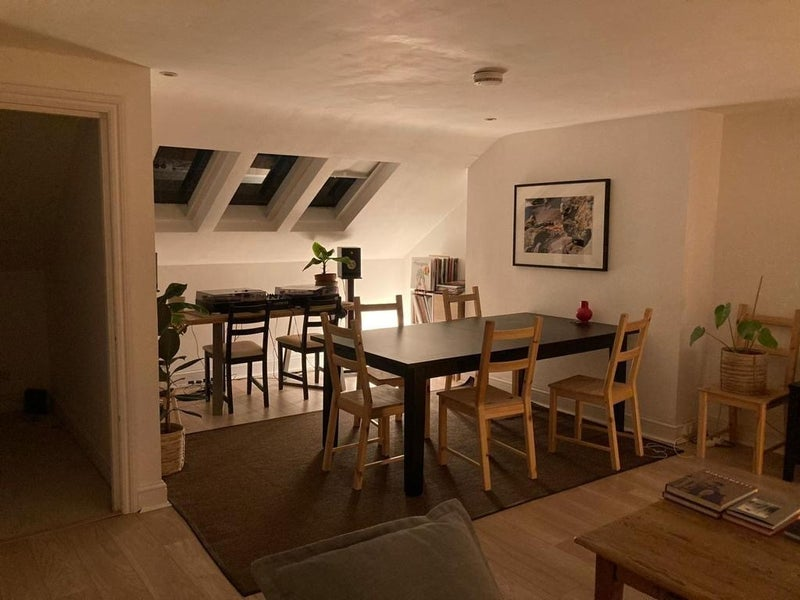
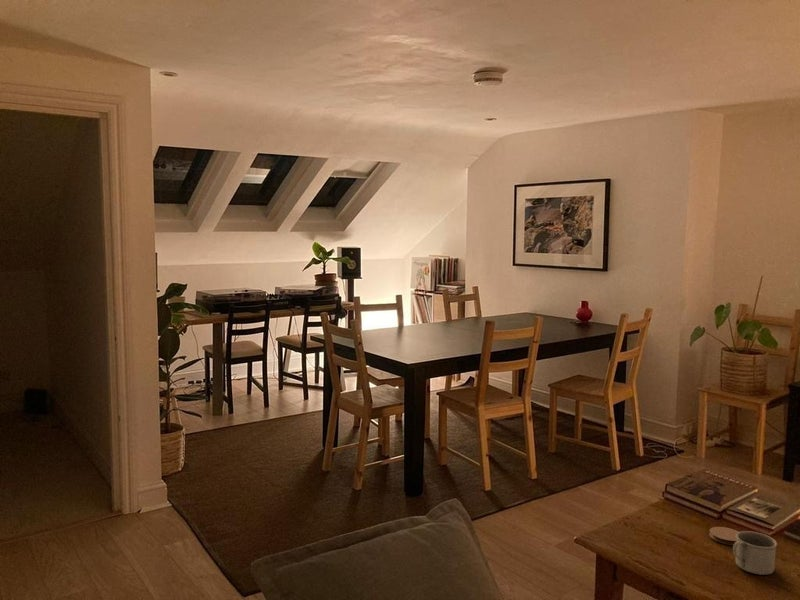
+ coaster (726, 535)
+ mug (753, 553)
